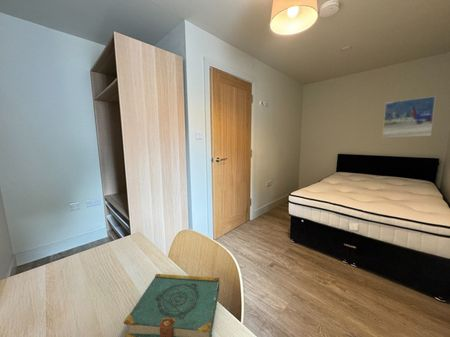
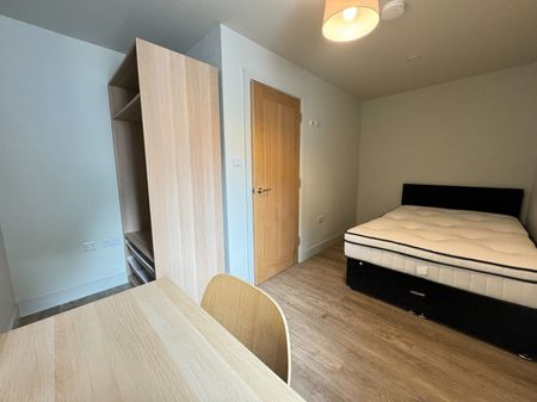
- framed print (406, 118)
- book (177, 303)
